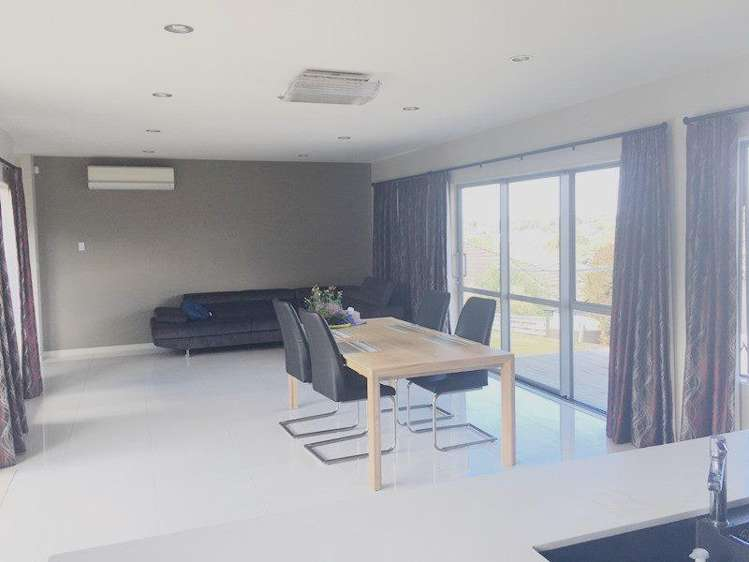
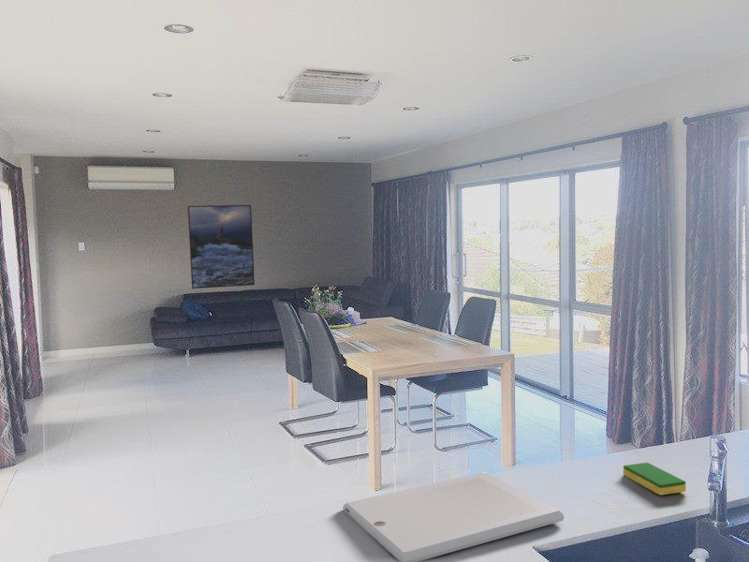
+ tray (450, 511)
+ dish sponge (653, 478)
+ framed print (221, 246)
